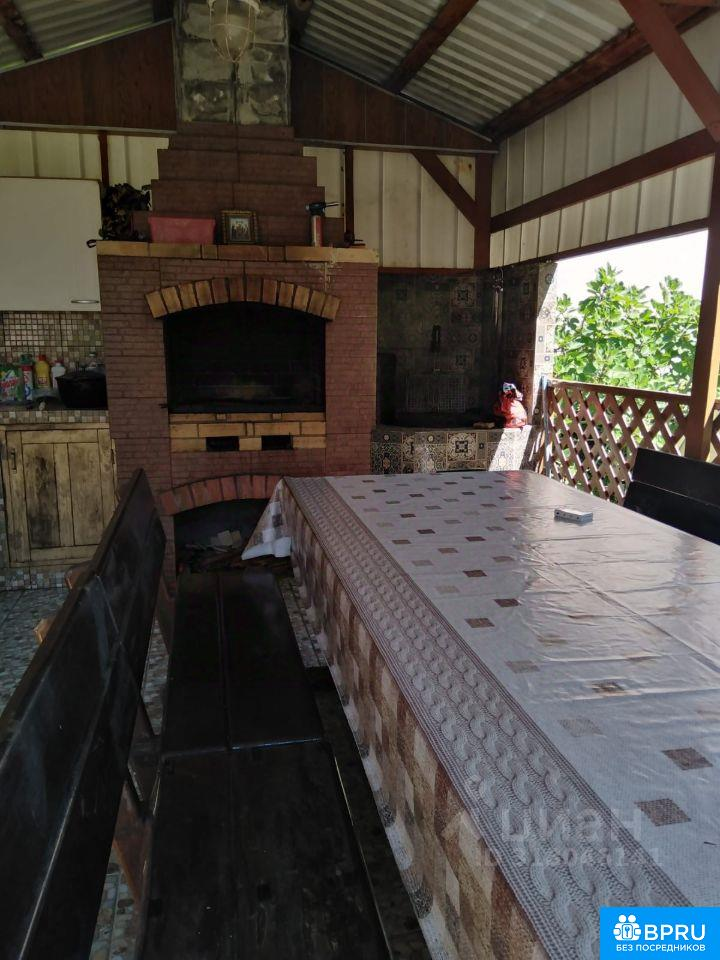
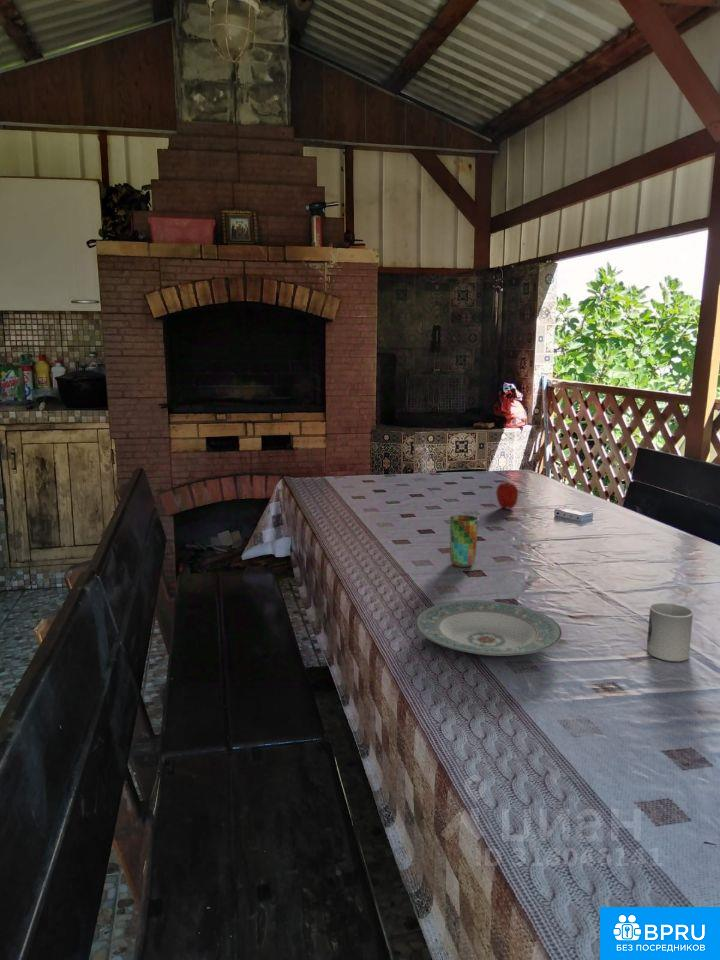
+ fruit (507, 493)
+ plate (486, 633)
+ cup (671, 629)
+ cup (463, 541)
